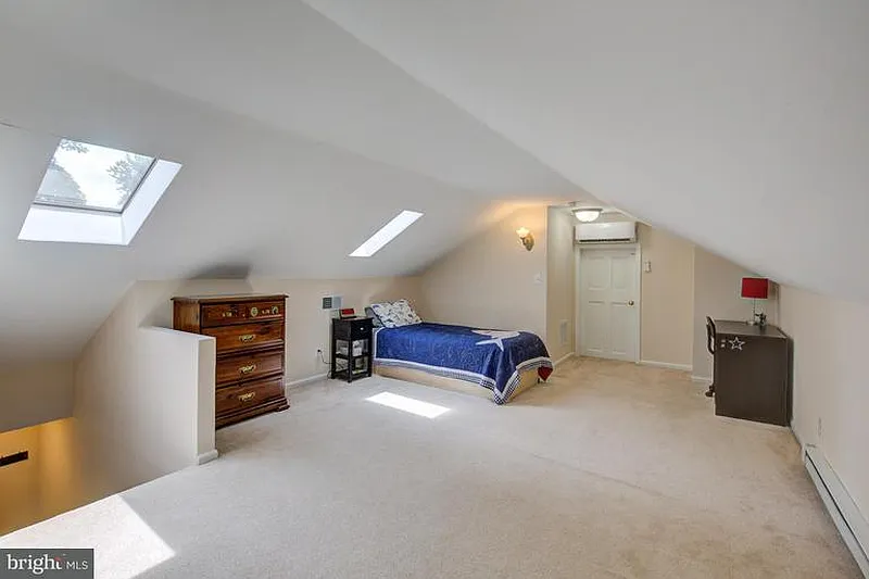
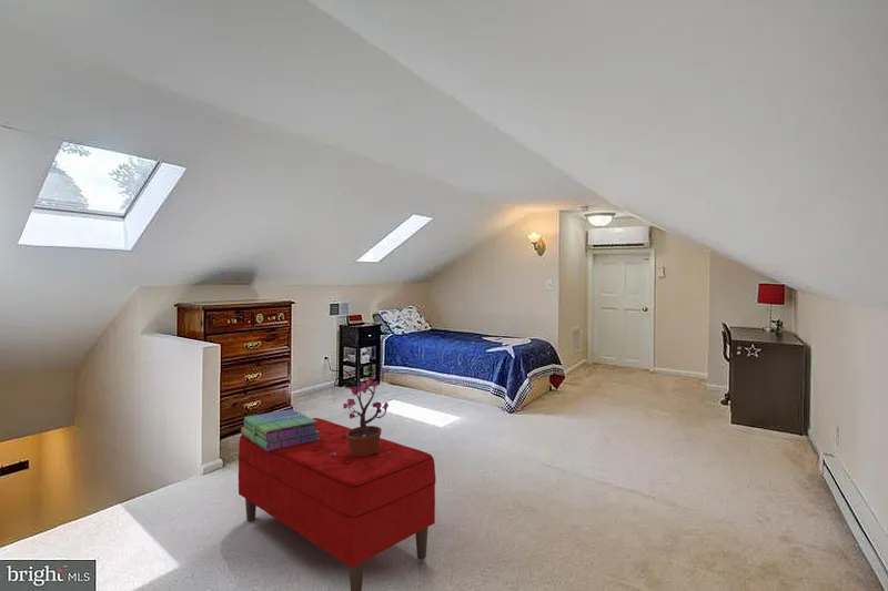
+ bench (330, 490)
+ stack of books (280, 427)
+ potted plant (360, 415)
